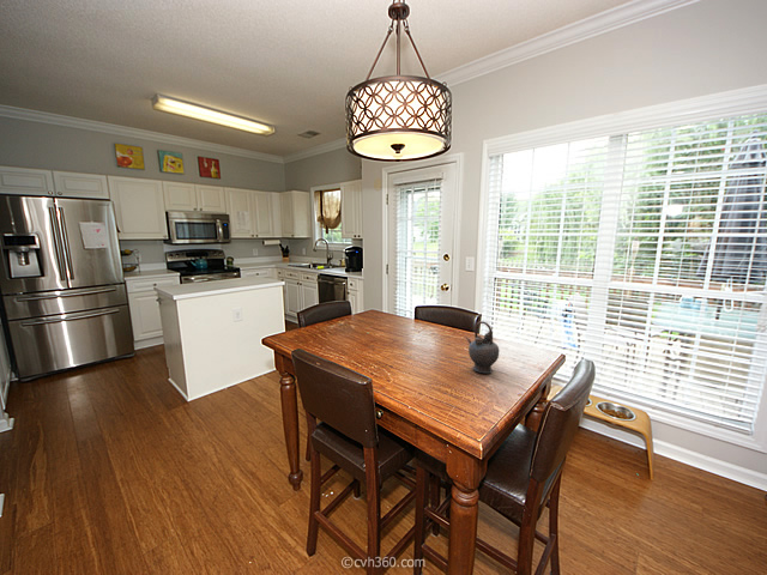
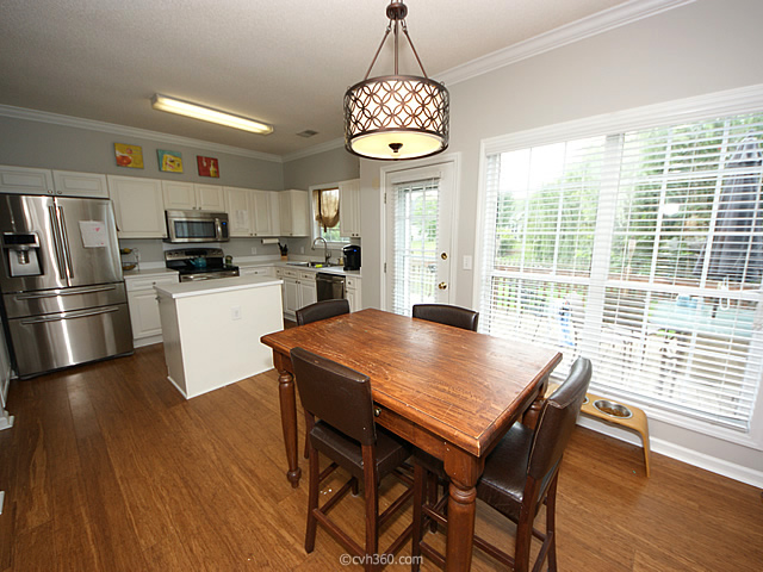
- teapot (481, 345)
